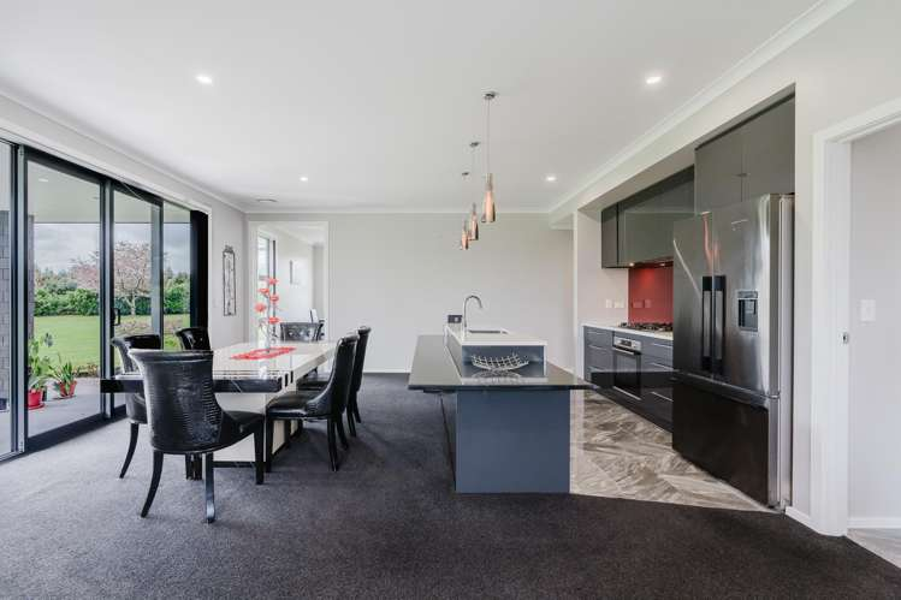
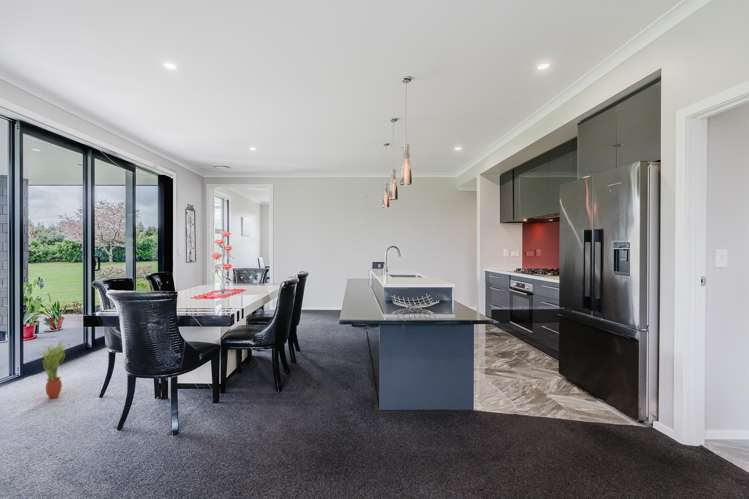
+ potted plant (53, 369)
